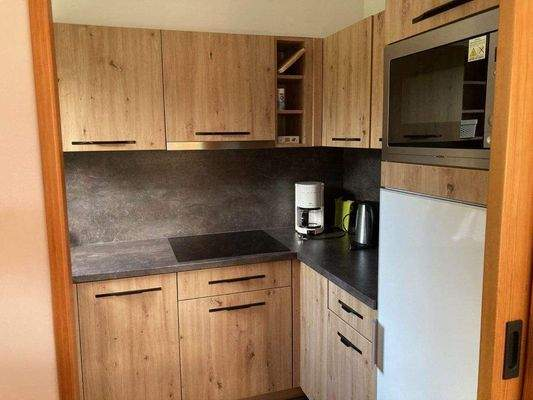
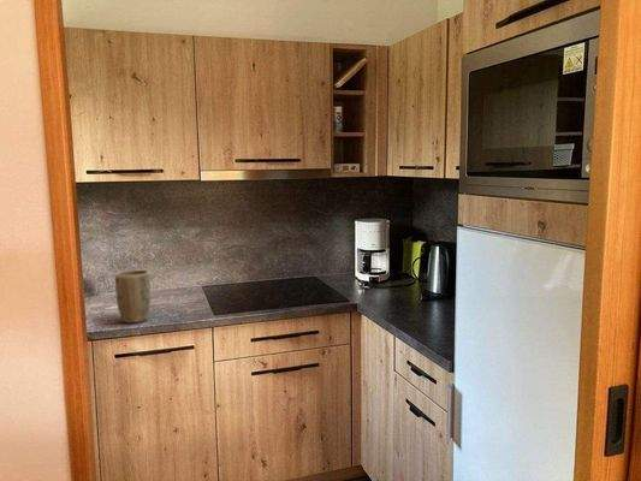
+ plant pot (133, 296)
